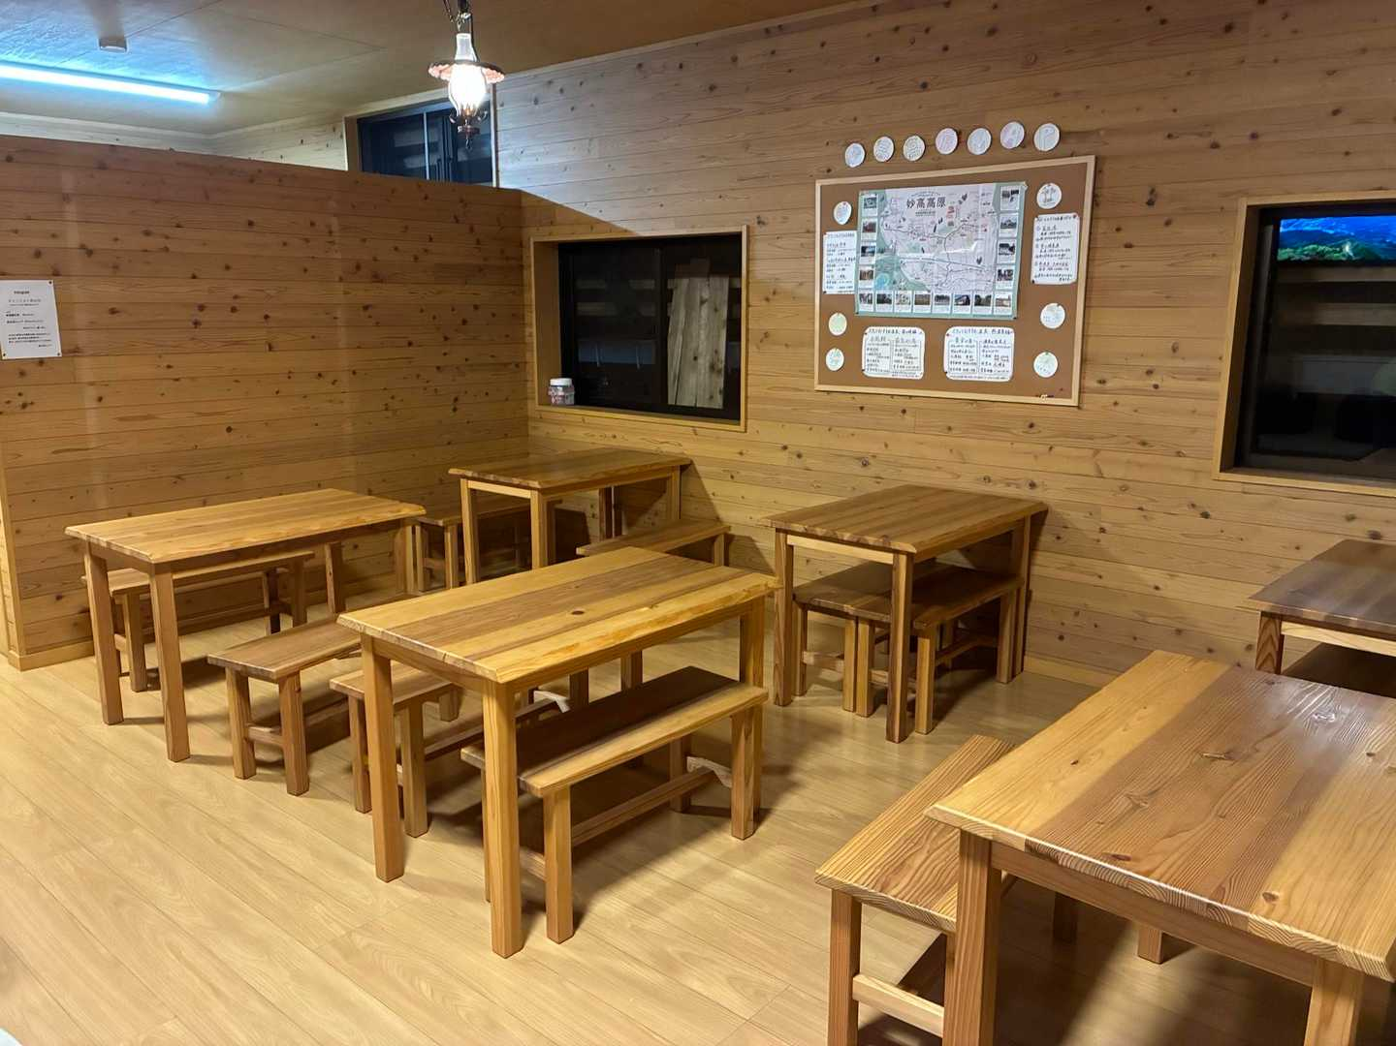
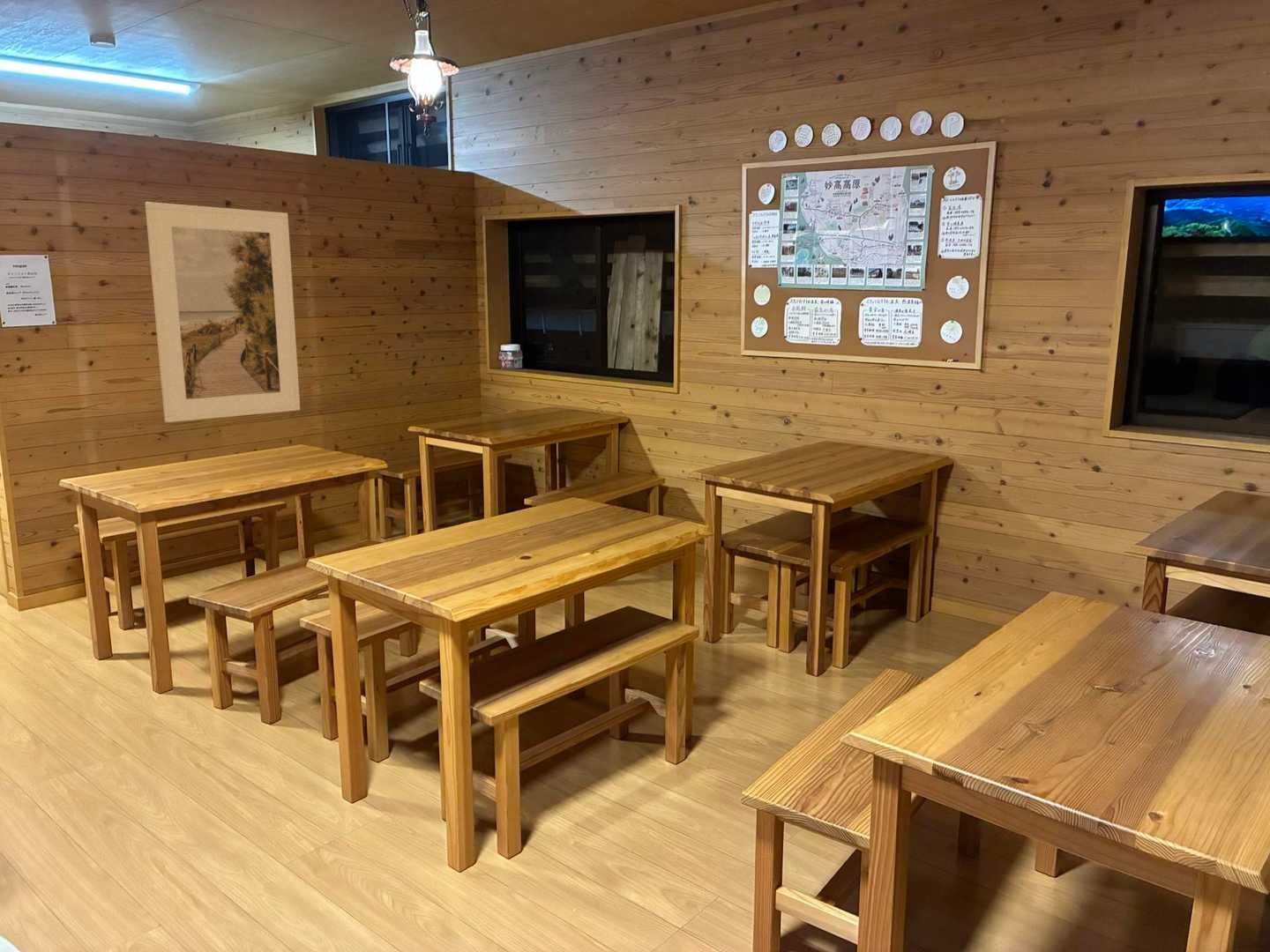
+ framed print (228, 314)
